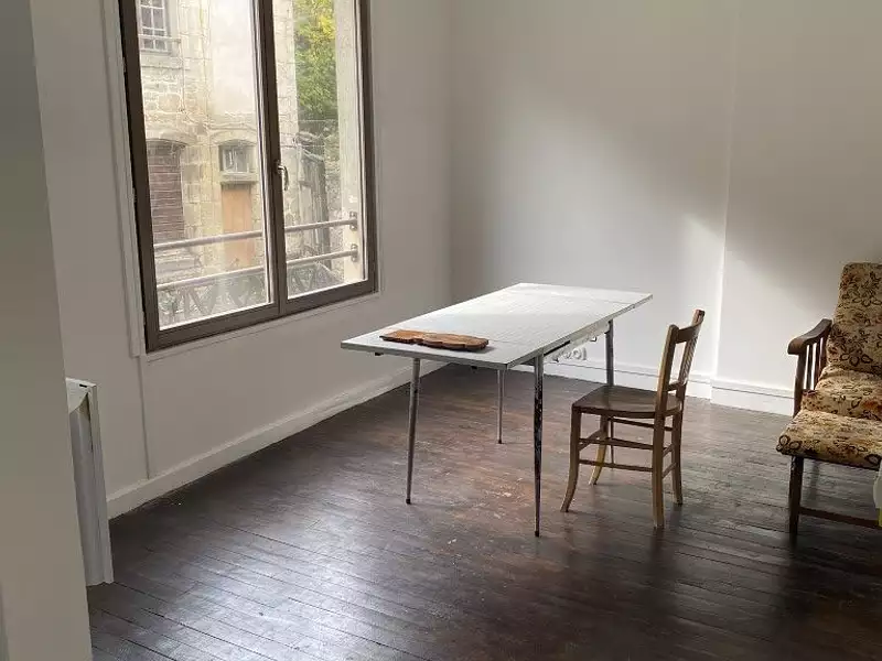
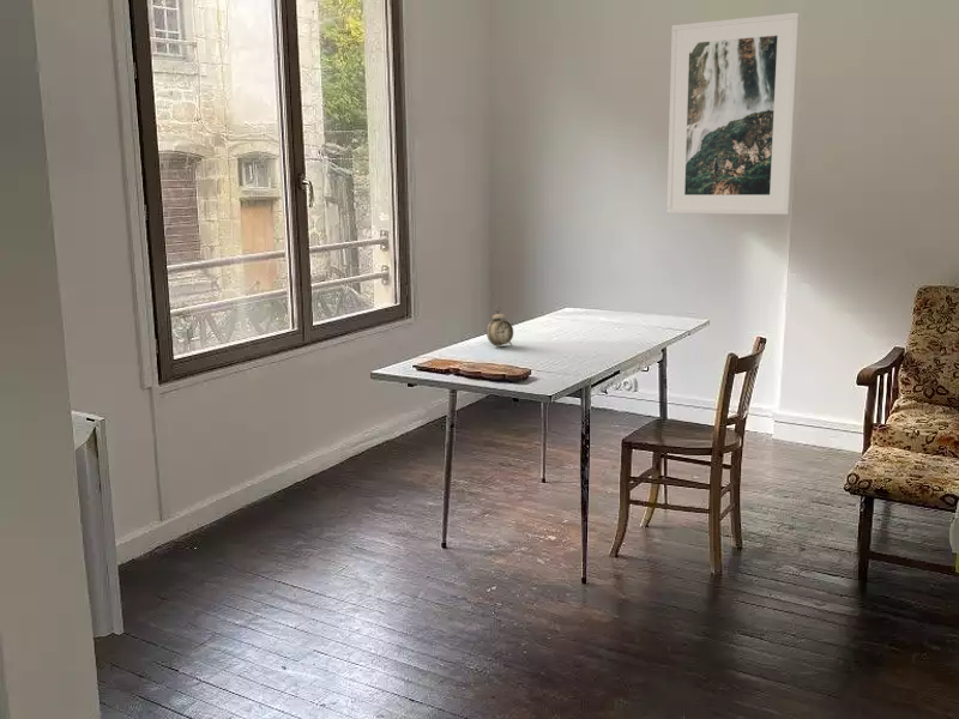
+ alarm clock (500, 326)
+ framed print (729, 117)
